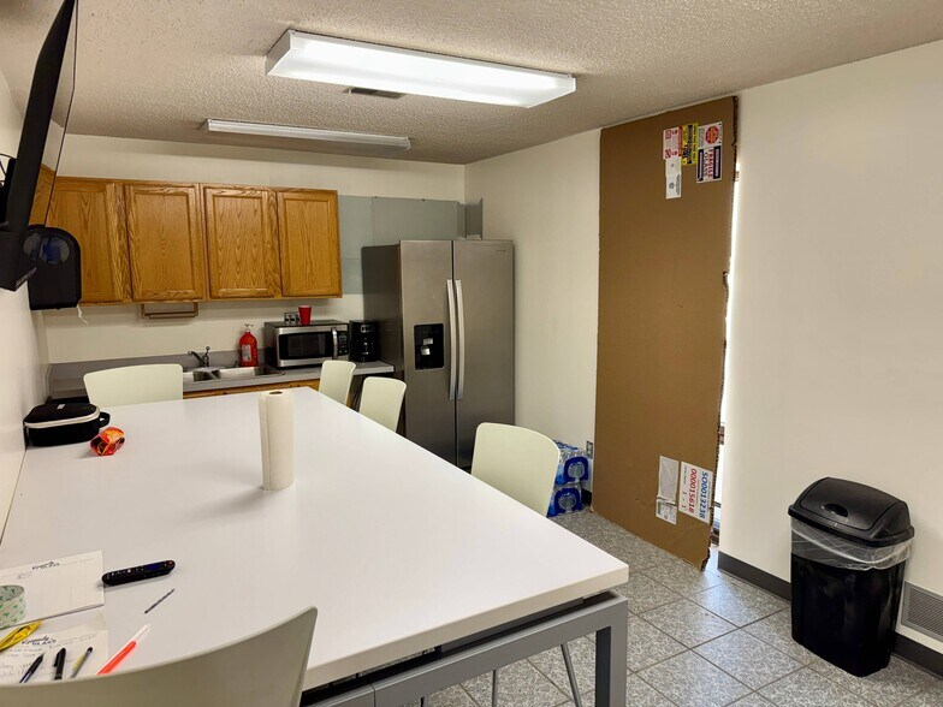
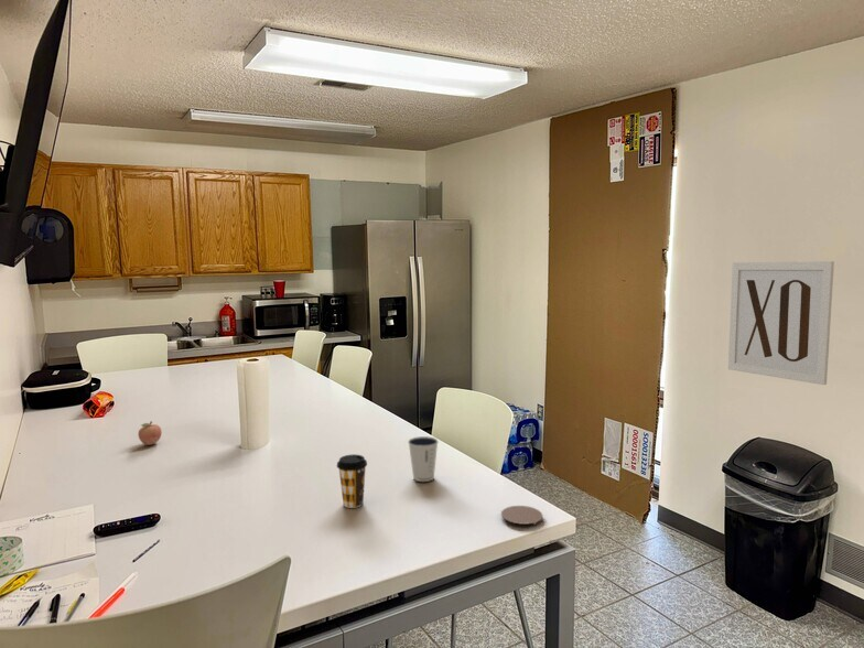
+ wall art (776, 320)
+ coaster (521, 517)
+ dixie cup (423, 460)
+ fruit (149, 432)
+ coffee cup (352, 480)
